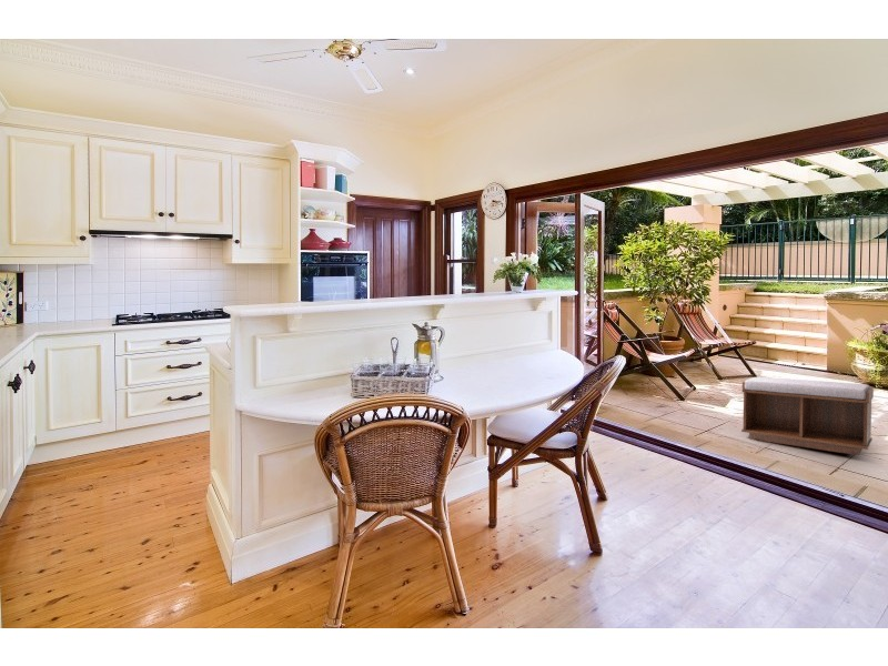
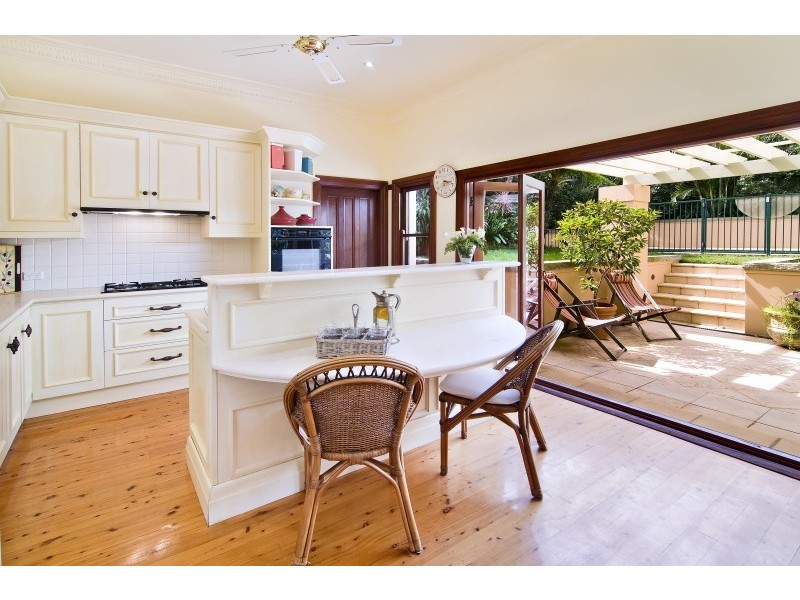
- bench (805, 412)
